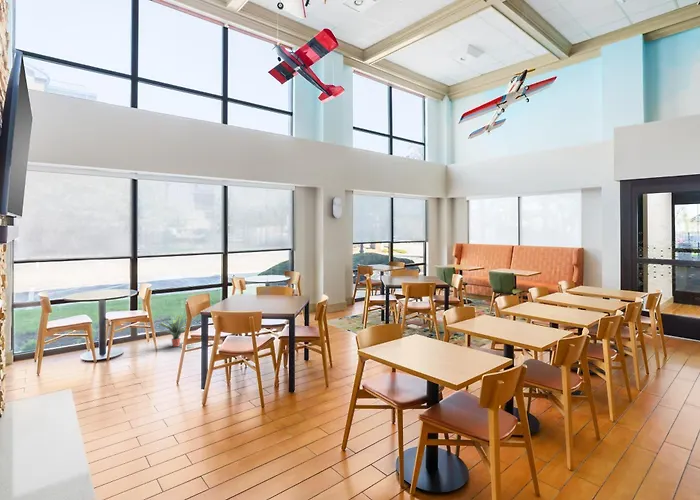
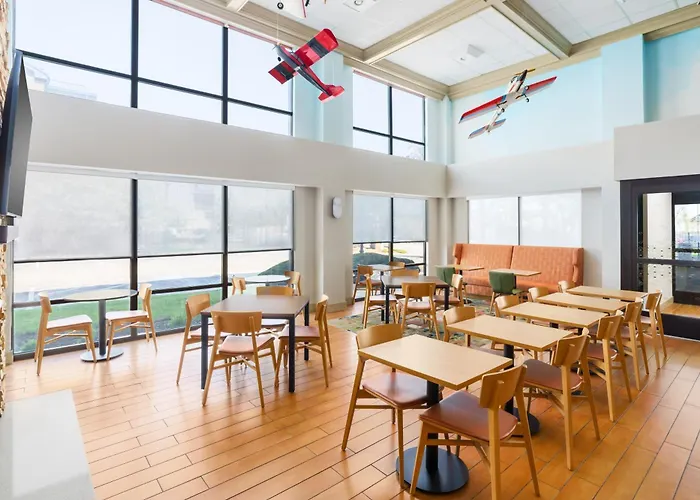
- potted plant (173, 329)
